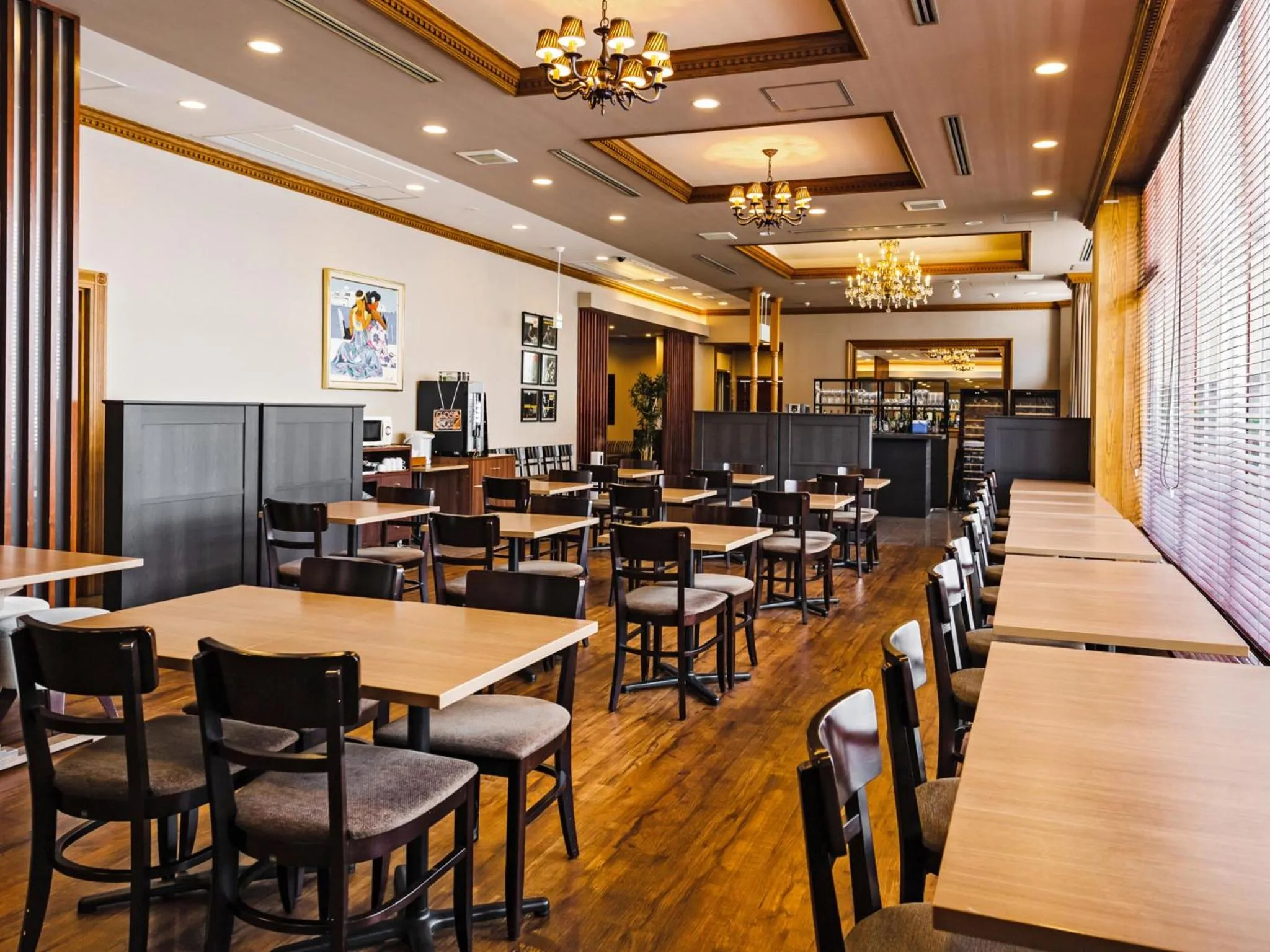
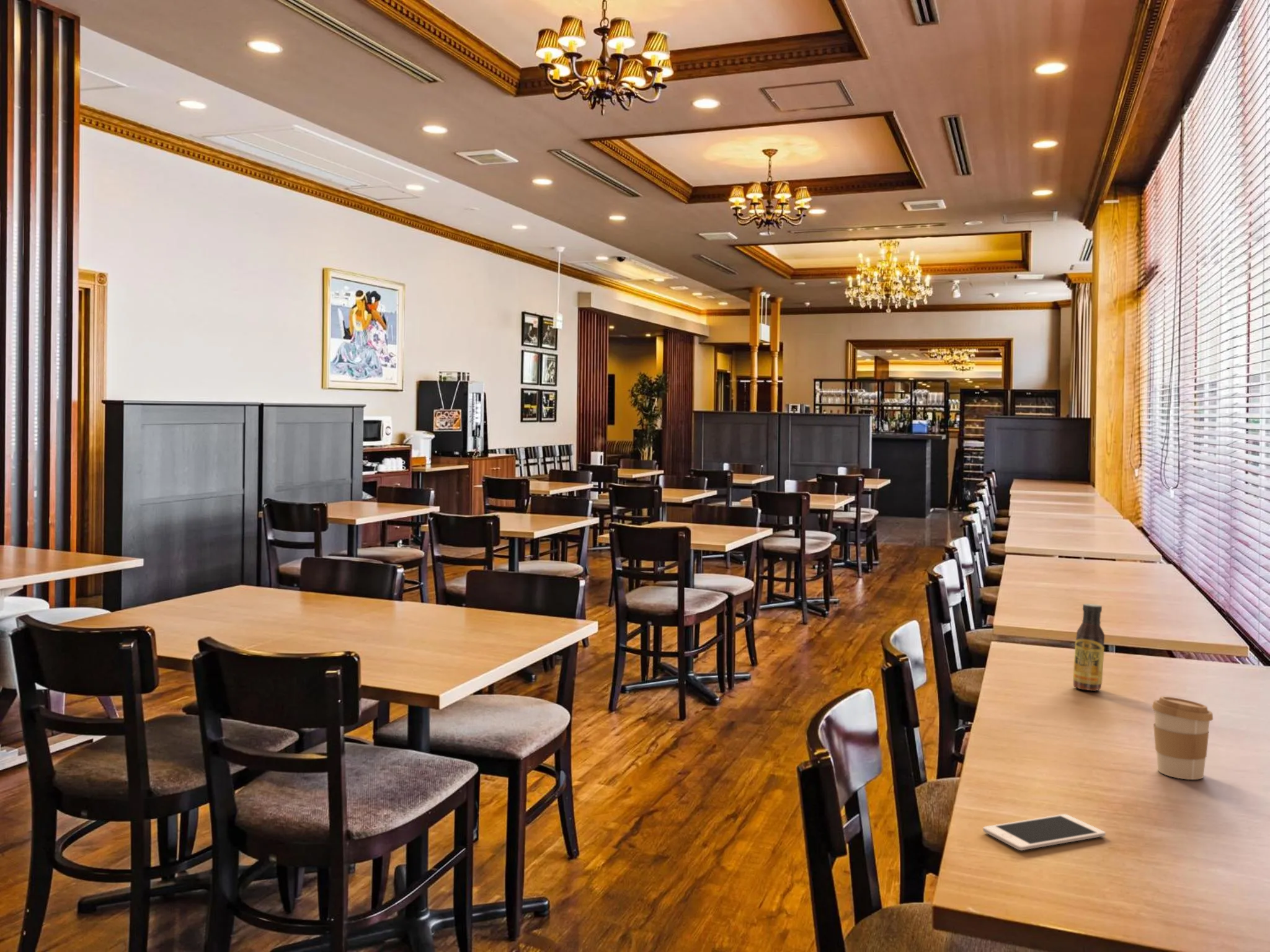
+ sauce bottle (1089, 646)
+ cell phone (1044, 831)
+ coffee cup (1181, 736)
